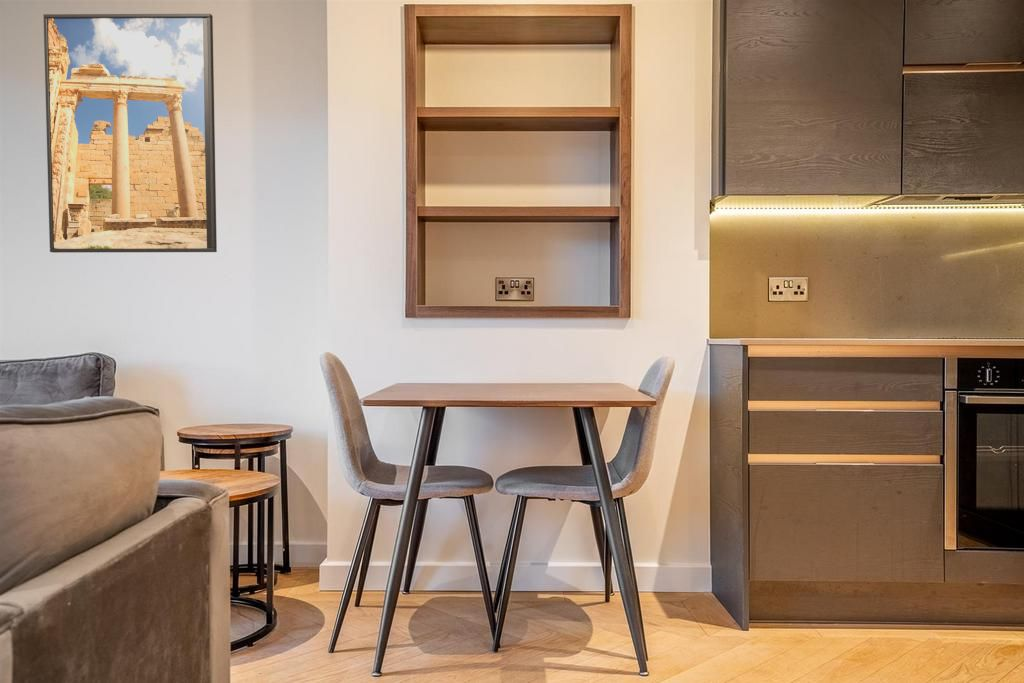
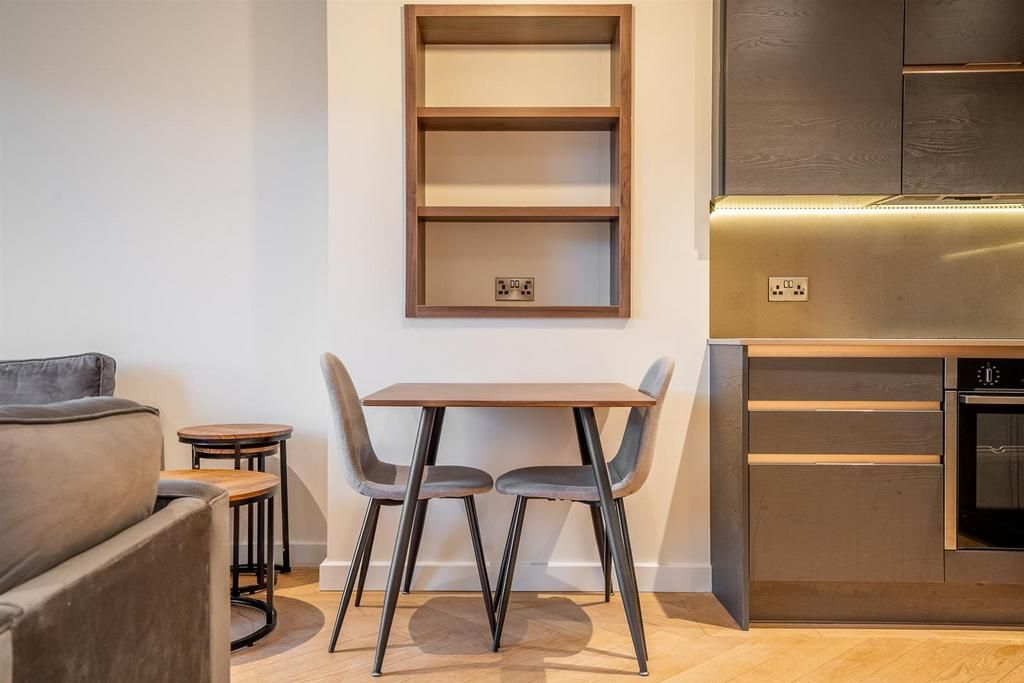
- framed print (130, 134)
